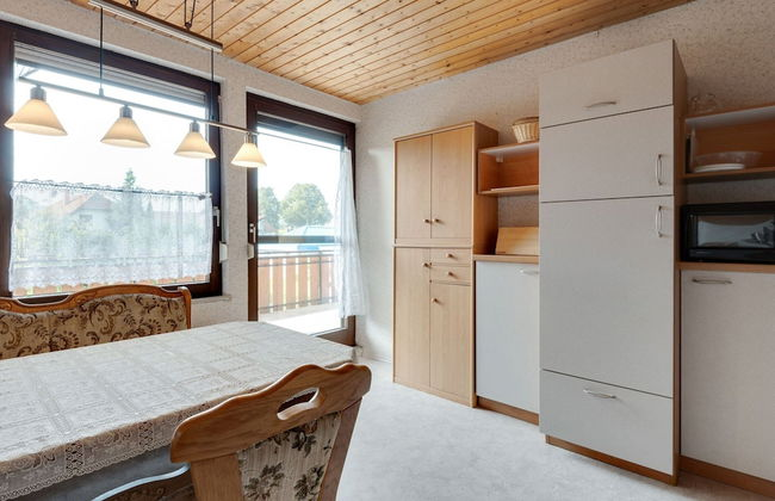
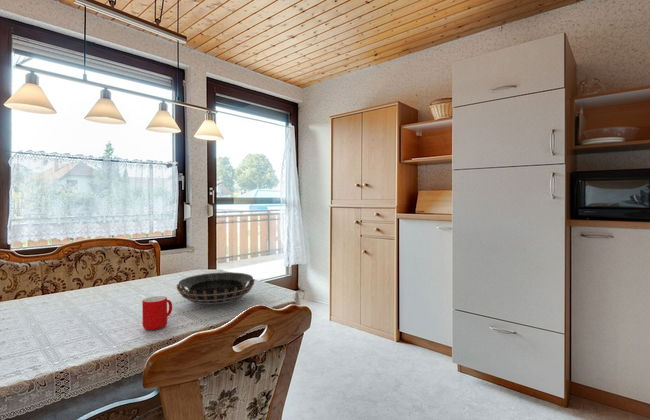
+ cup (159, 311)
+ decorative bowl (216, 290)
